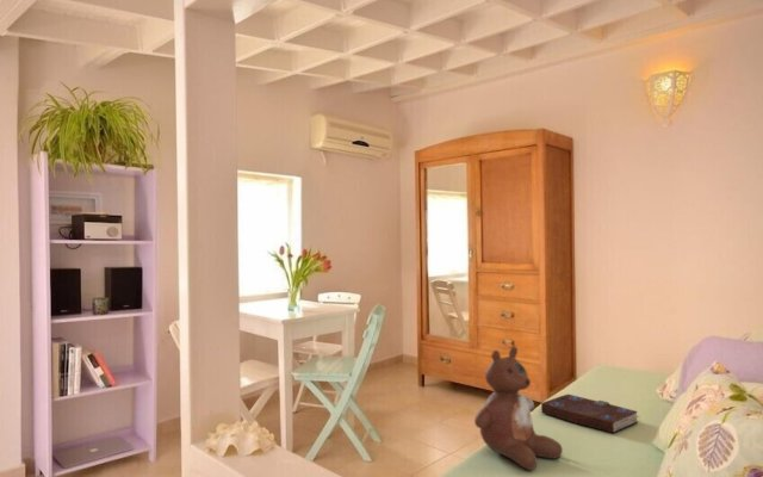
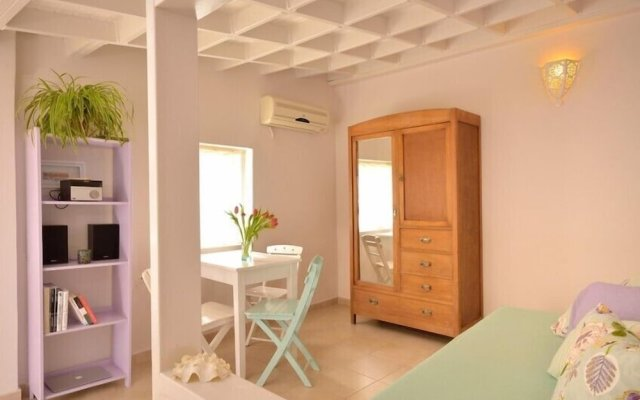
- stuffed bear (517, 403)
- book (588, 410)
